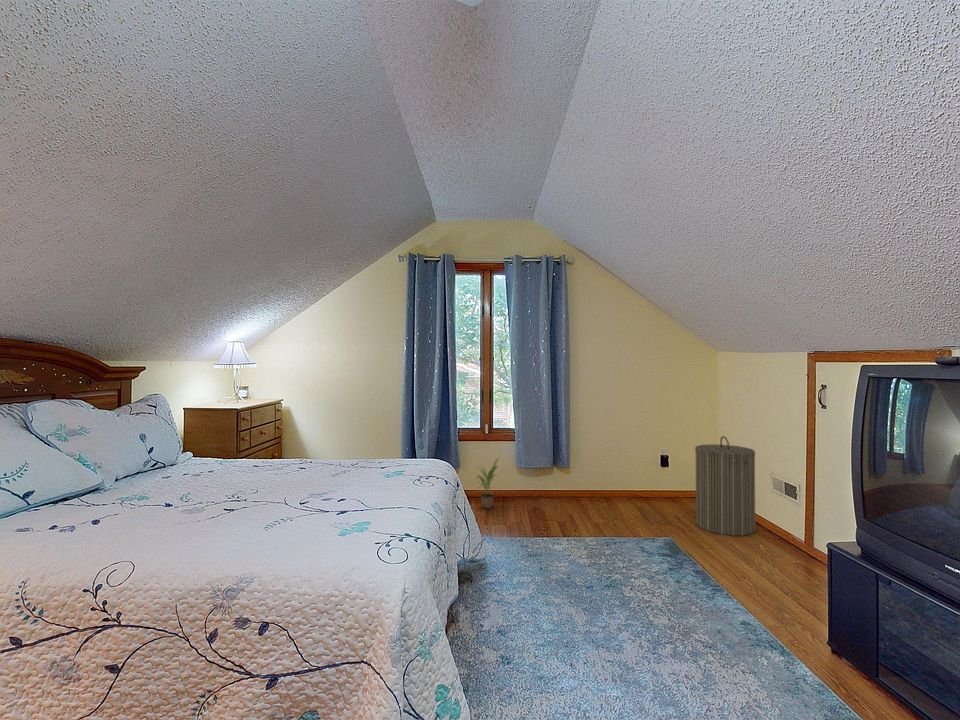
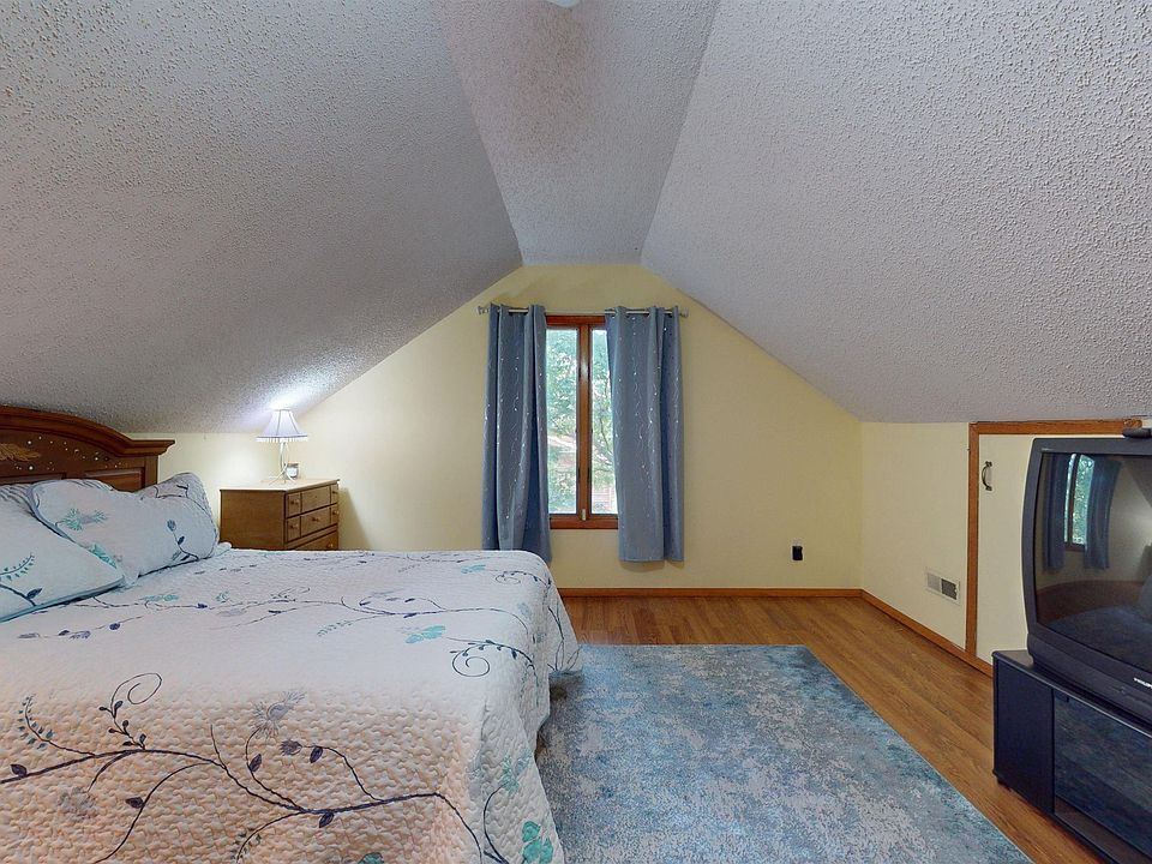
- laundry hamper (724, 481)
- potted plant (489, 484)
